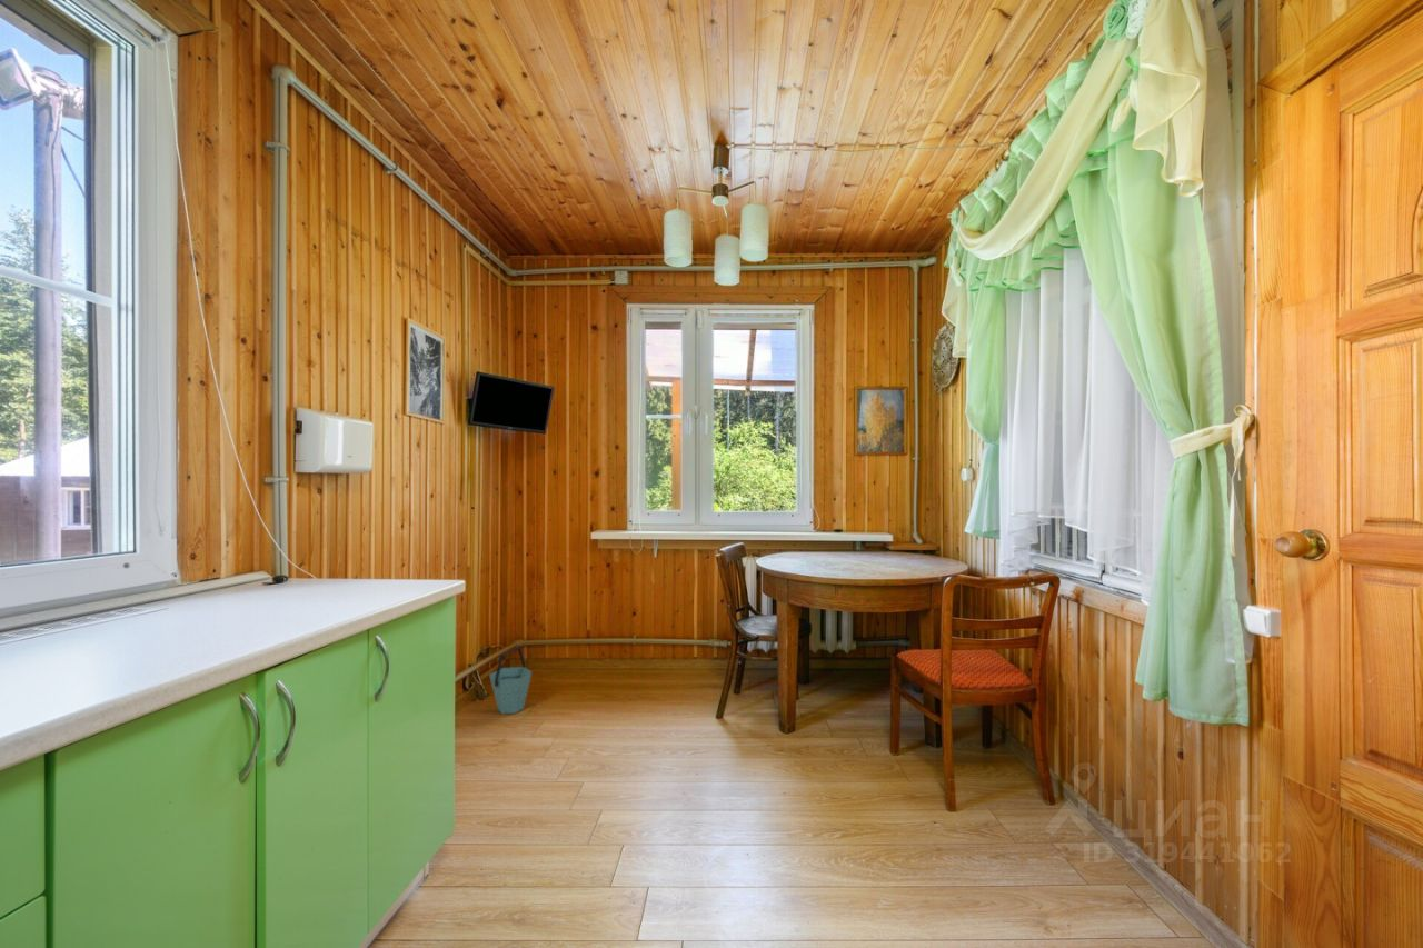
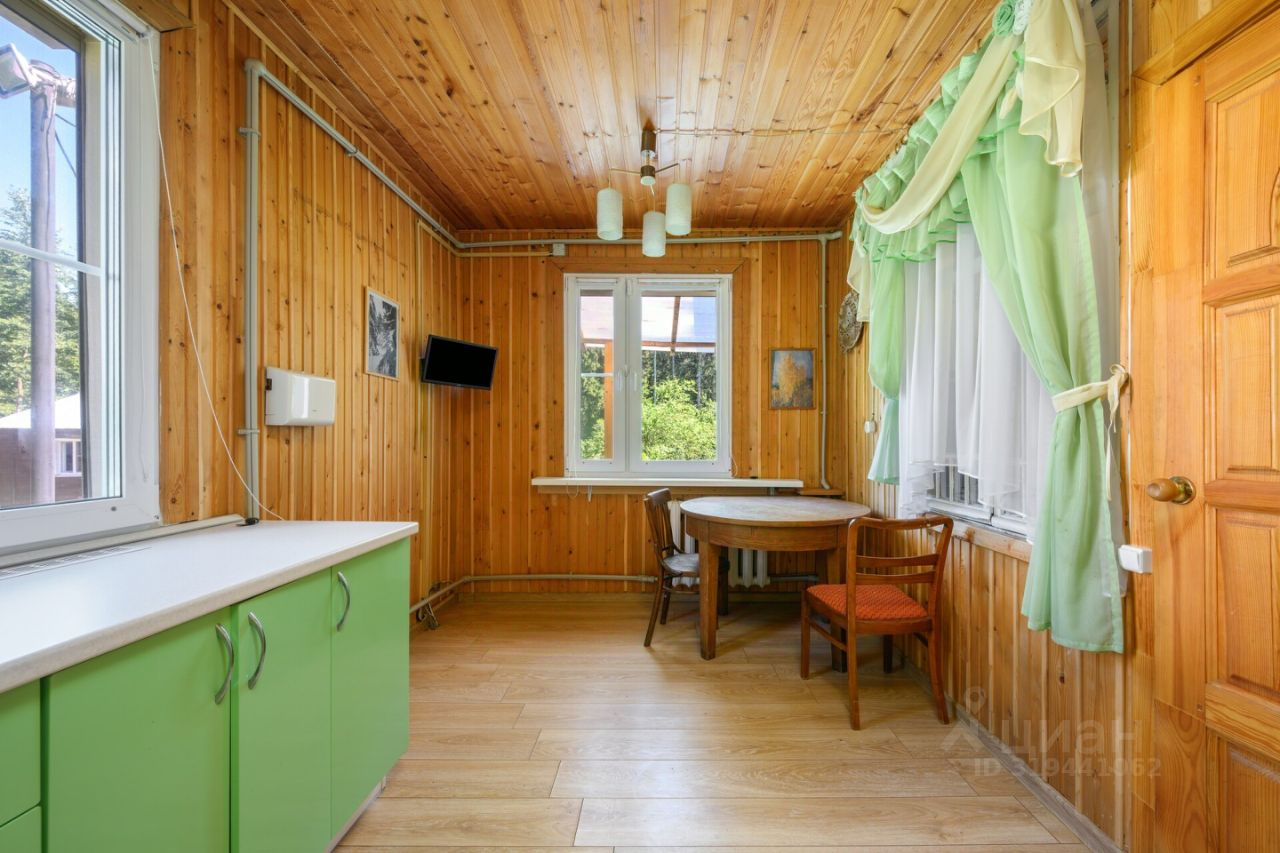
- bucket (510, 680)
